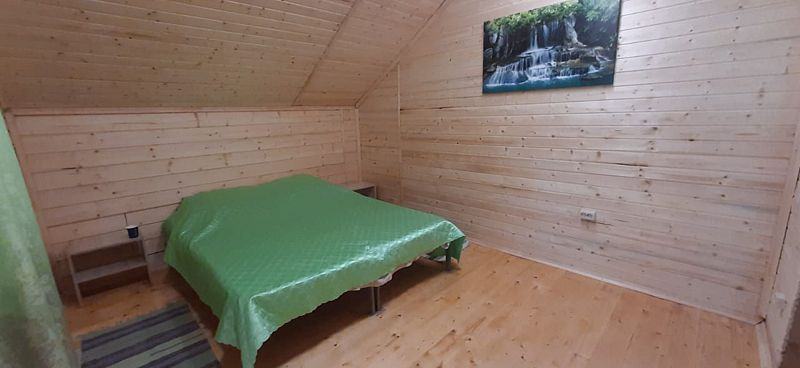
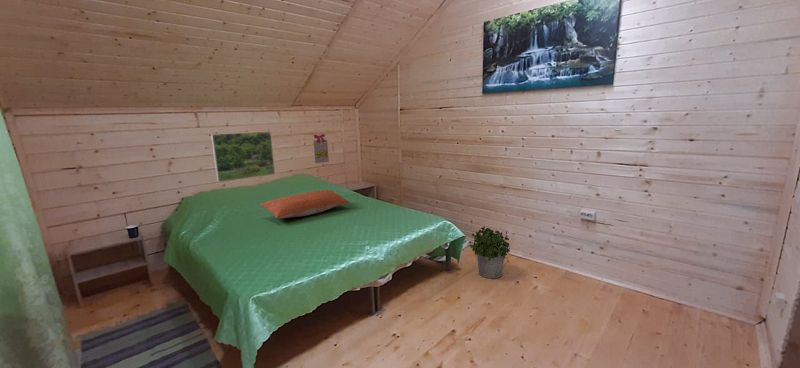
+ pillow (306, 203)
+ potted plant (489, 251)
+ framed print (245, 155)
+ decorative wall piece (321, 148)
